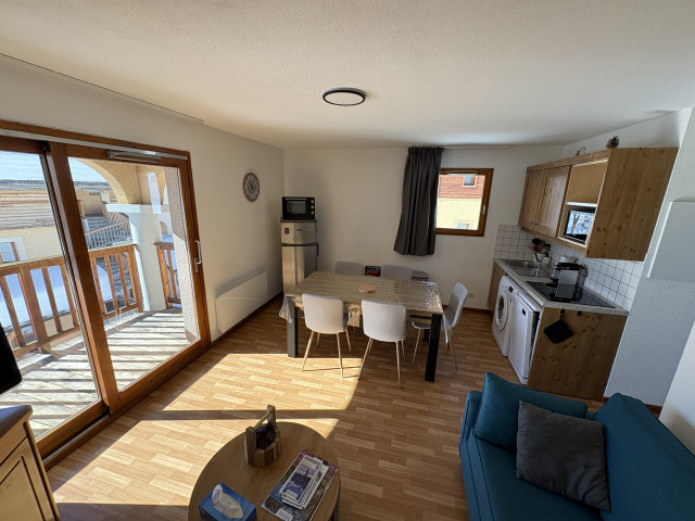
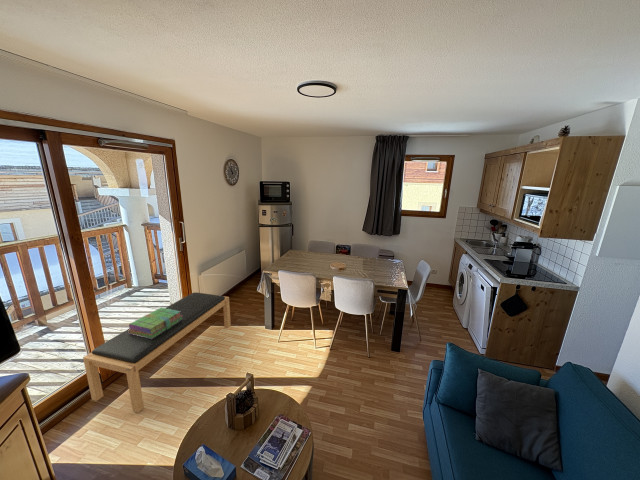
+ bench (173, 336)
+ stack of books (156, 321)
